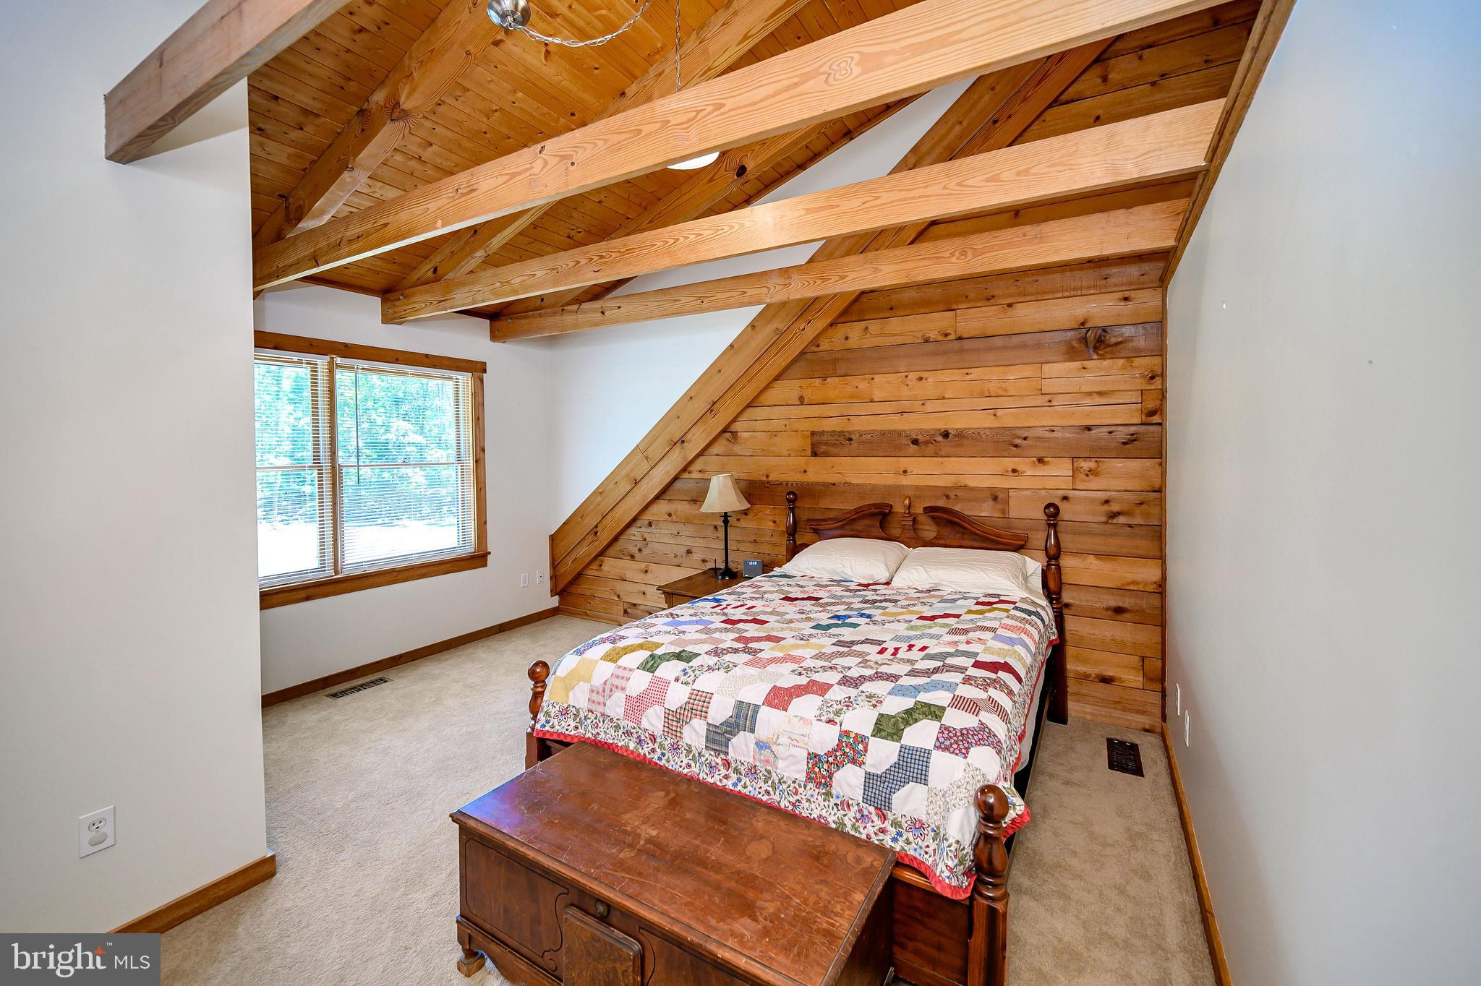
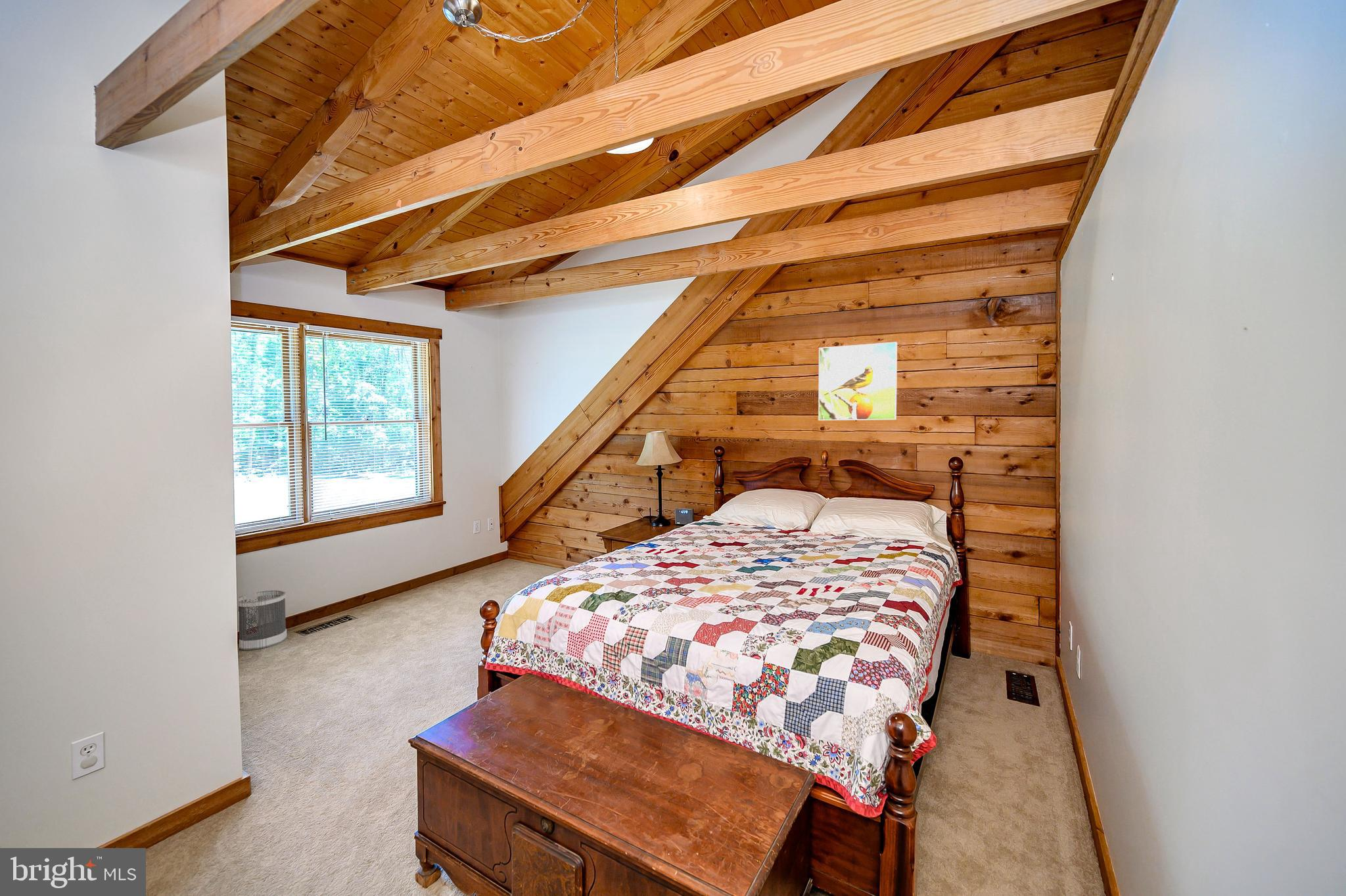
+ wastebasket (261, 619)
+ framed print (856, 382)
